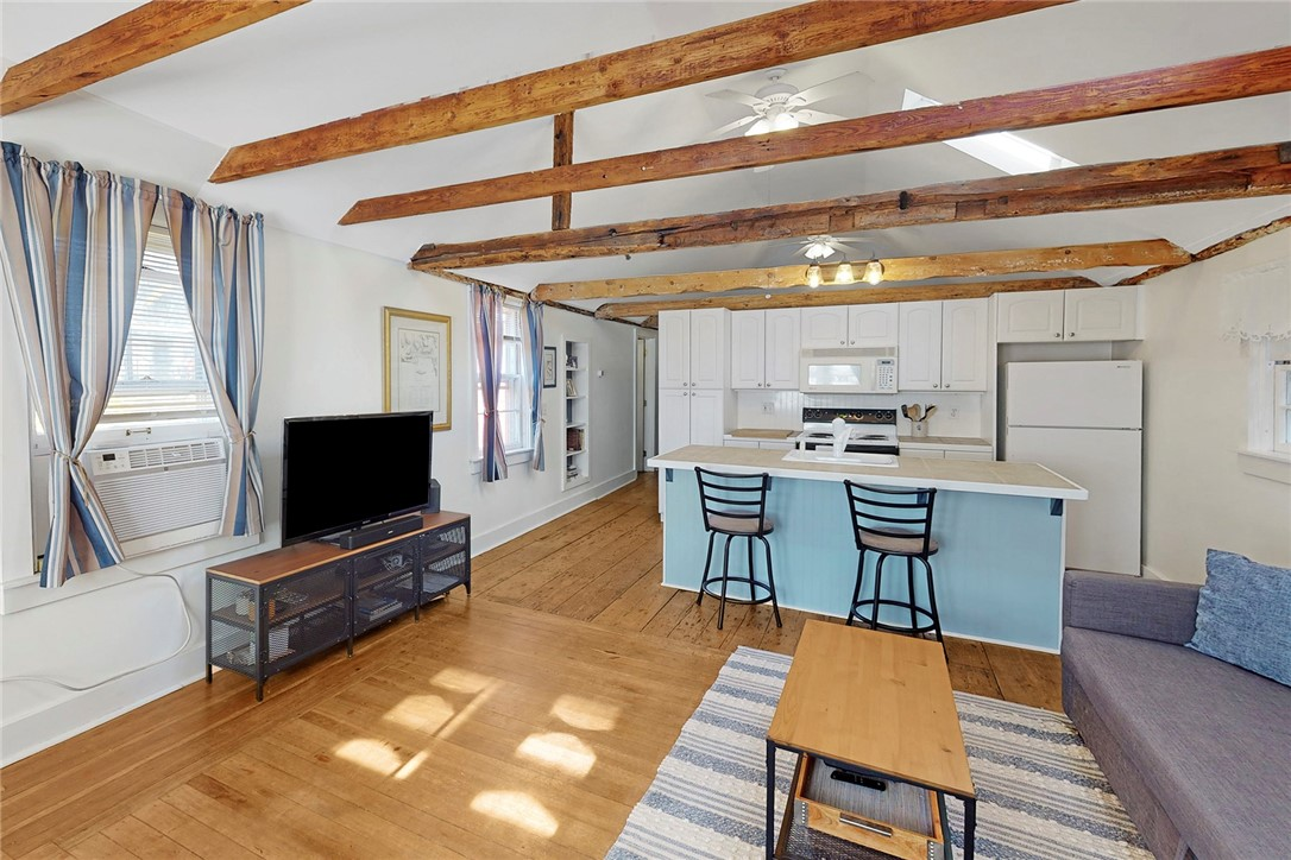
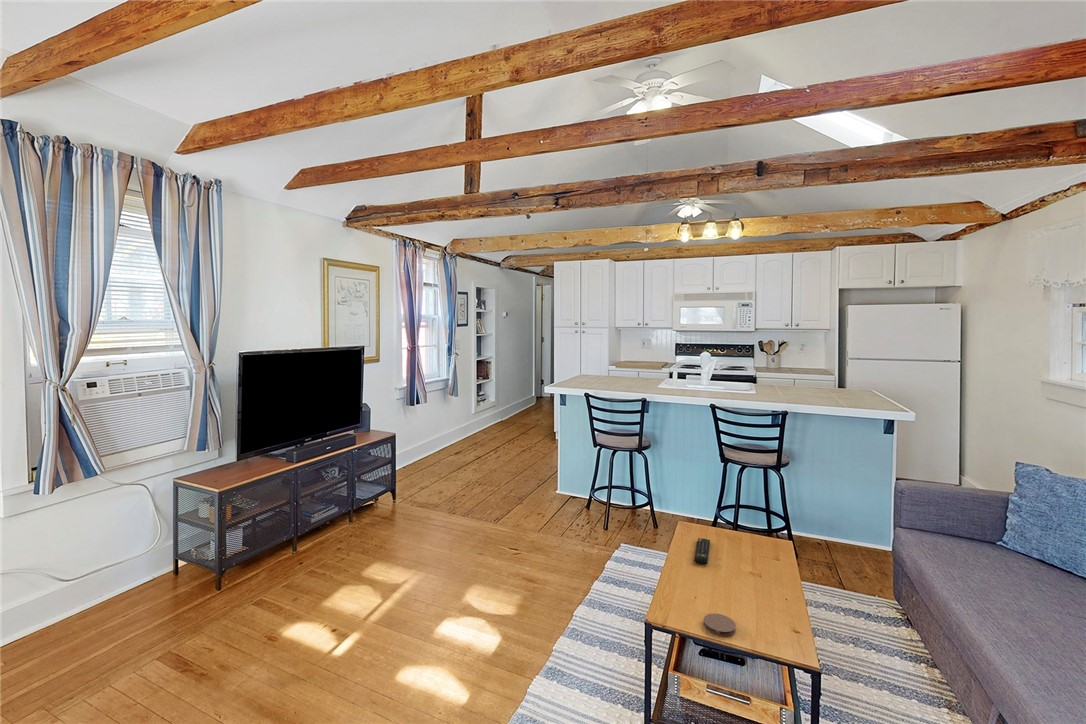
+ coaster (719, 624)
+ remote control (702, 550)
